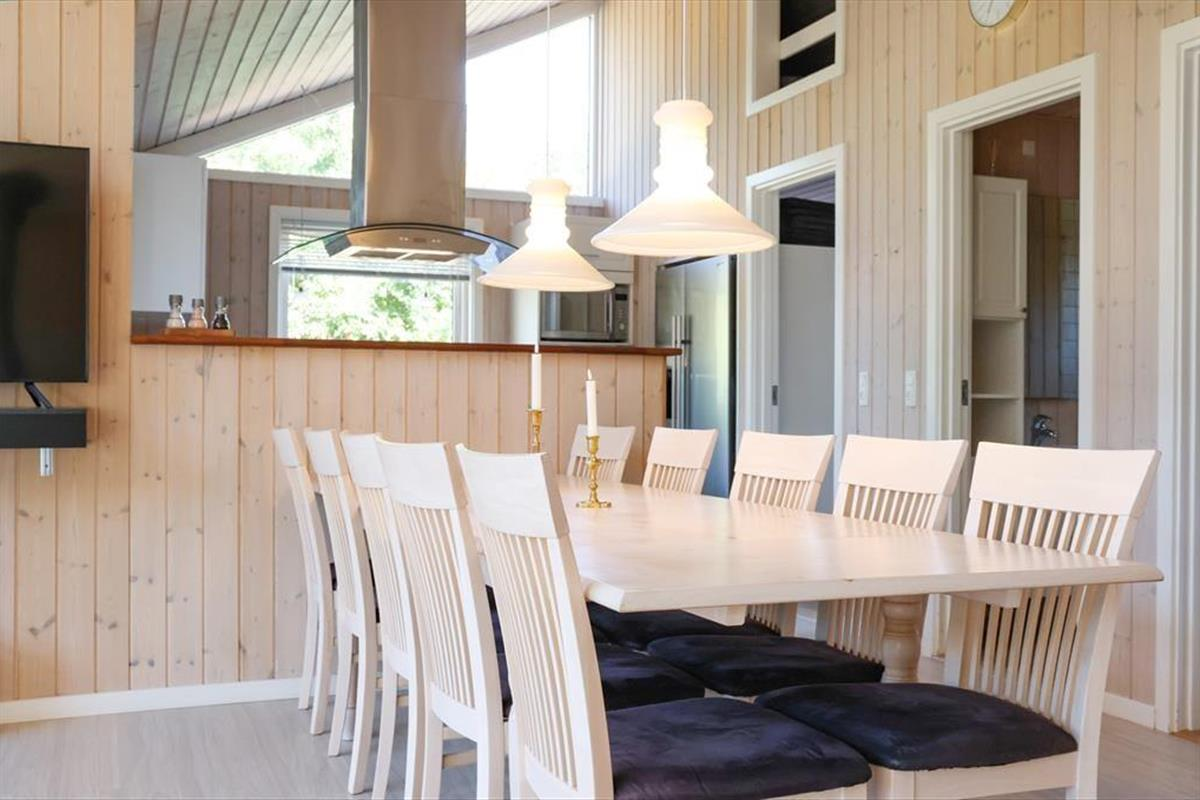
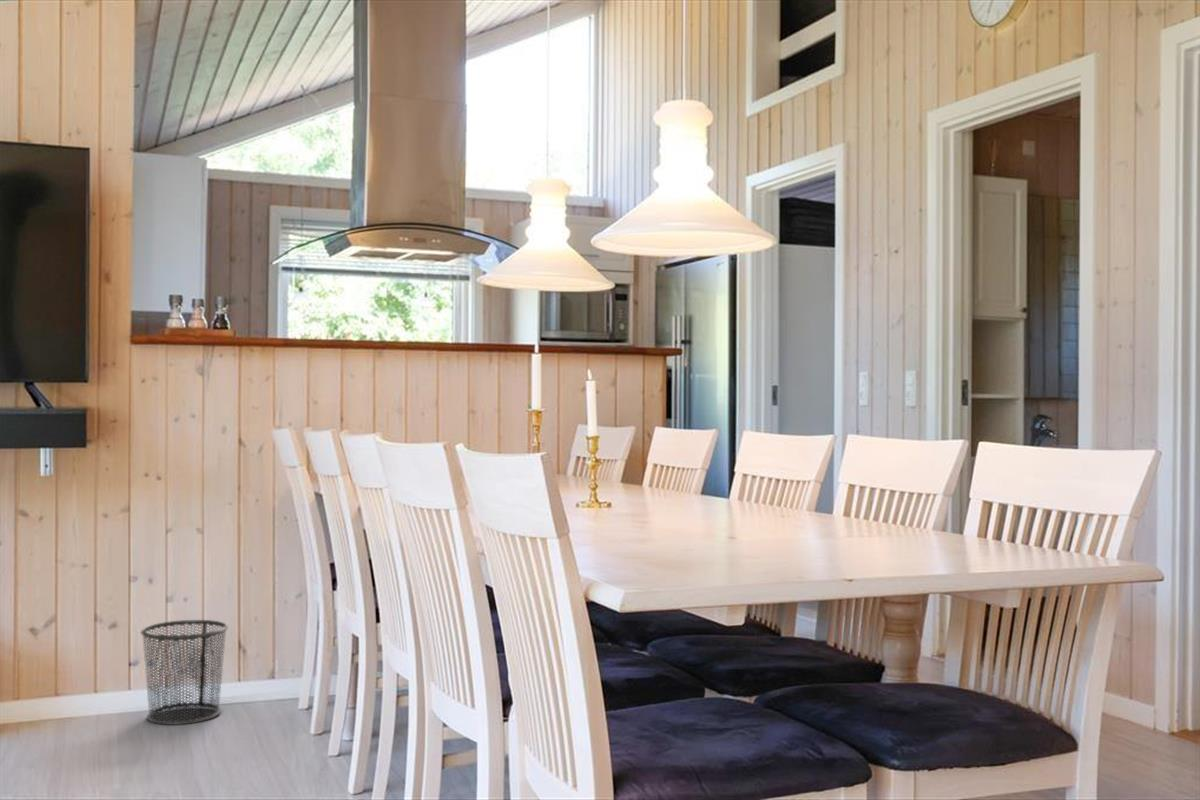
+ waste bin (184, 670)
